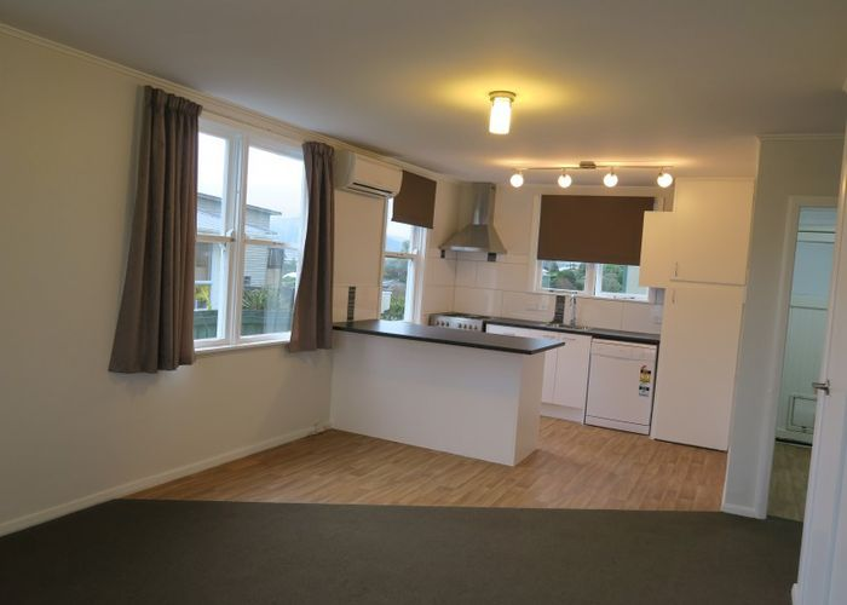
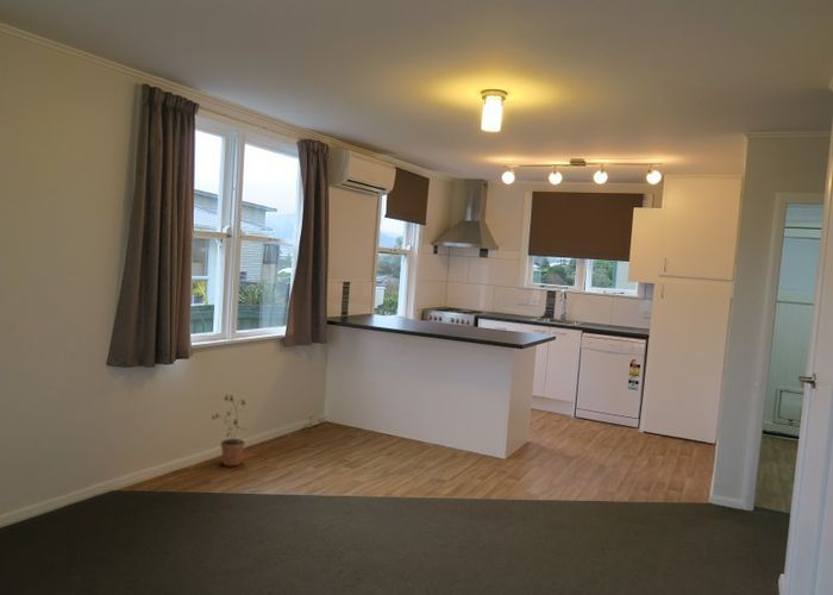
+ potted plant (230, 430)
